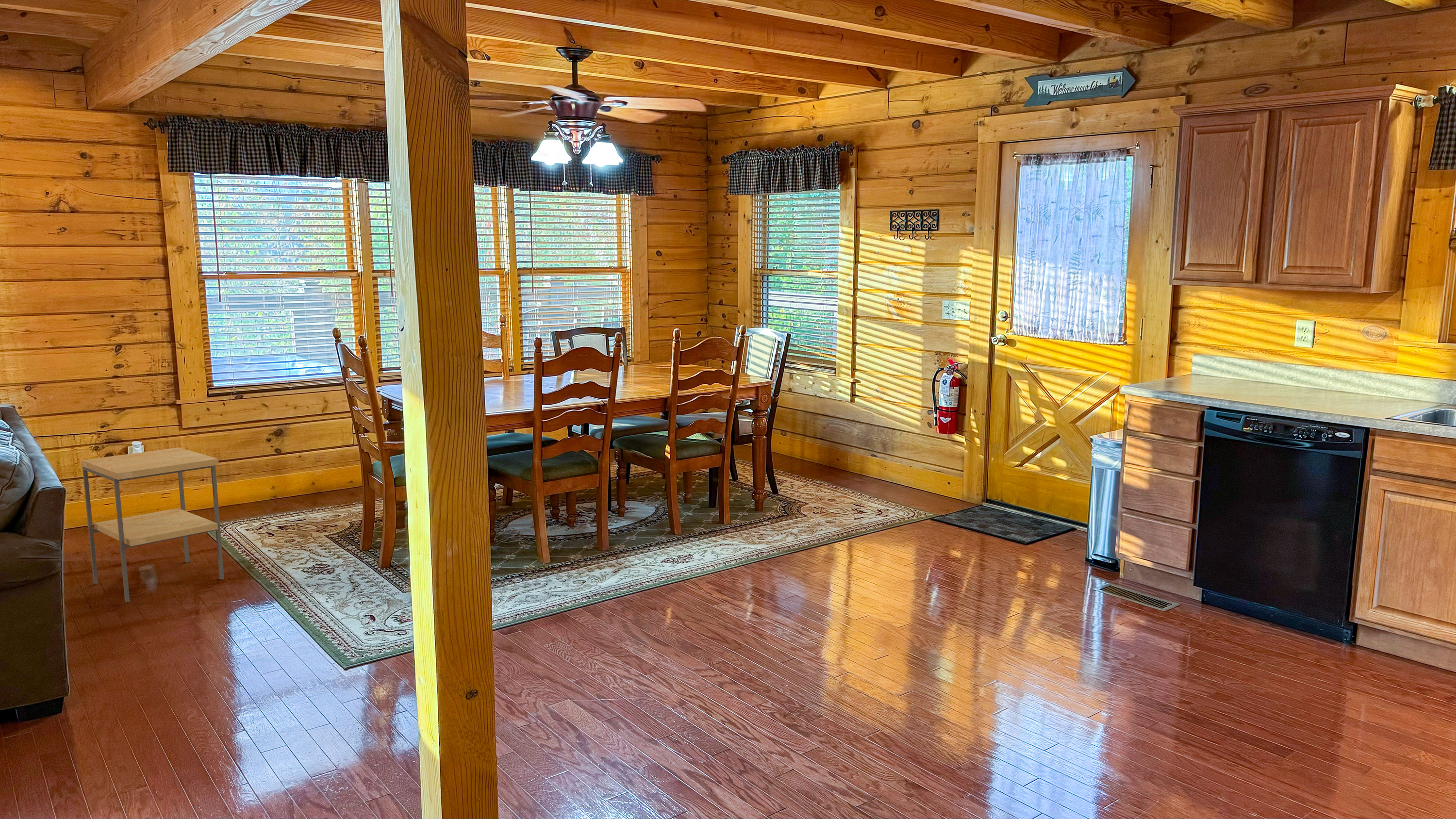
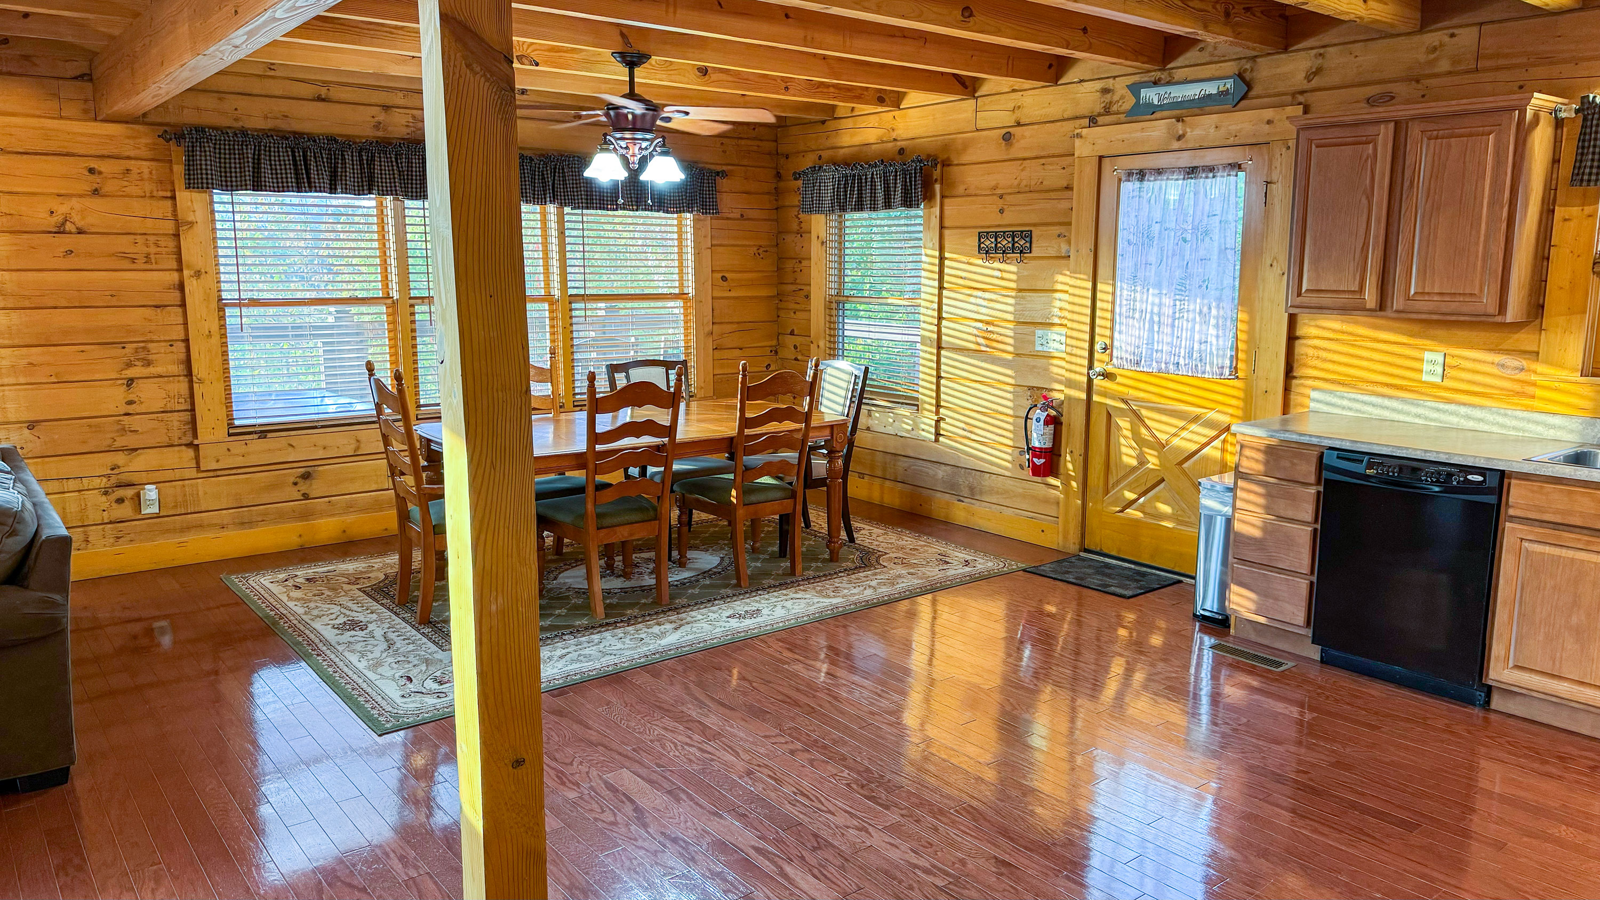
- side table (155, 521)
